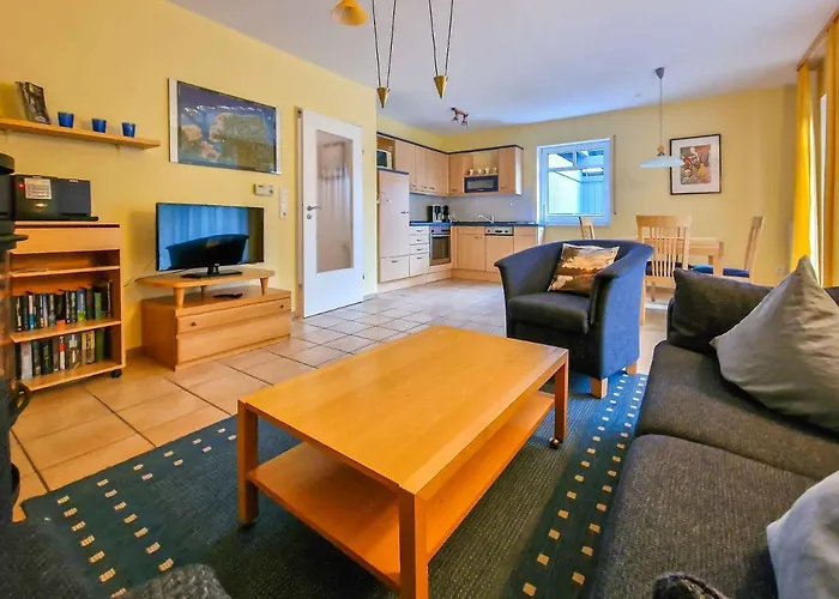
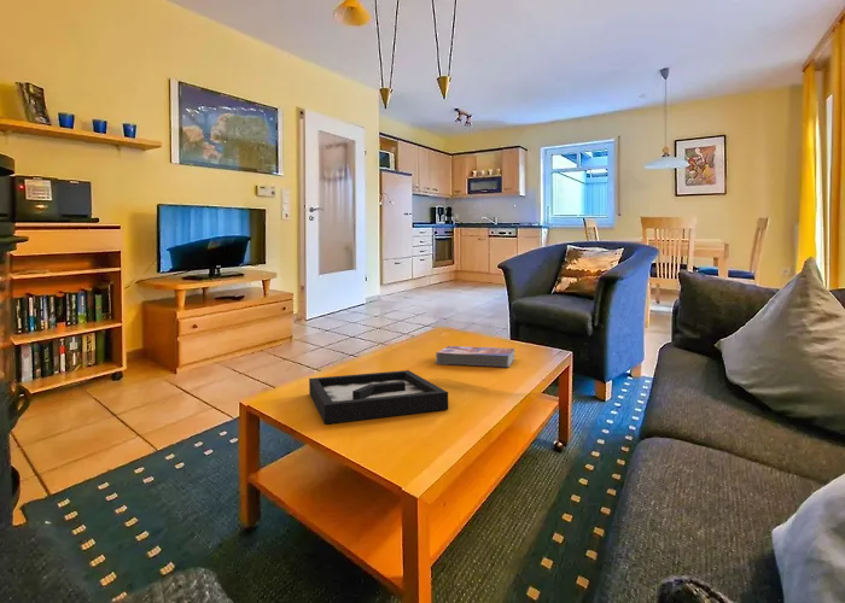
+ decorative tray (373, 392)
+ textbook (476, 356)
